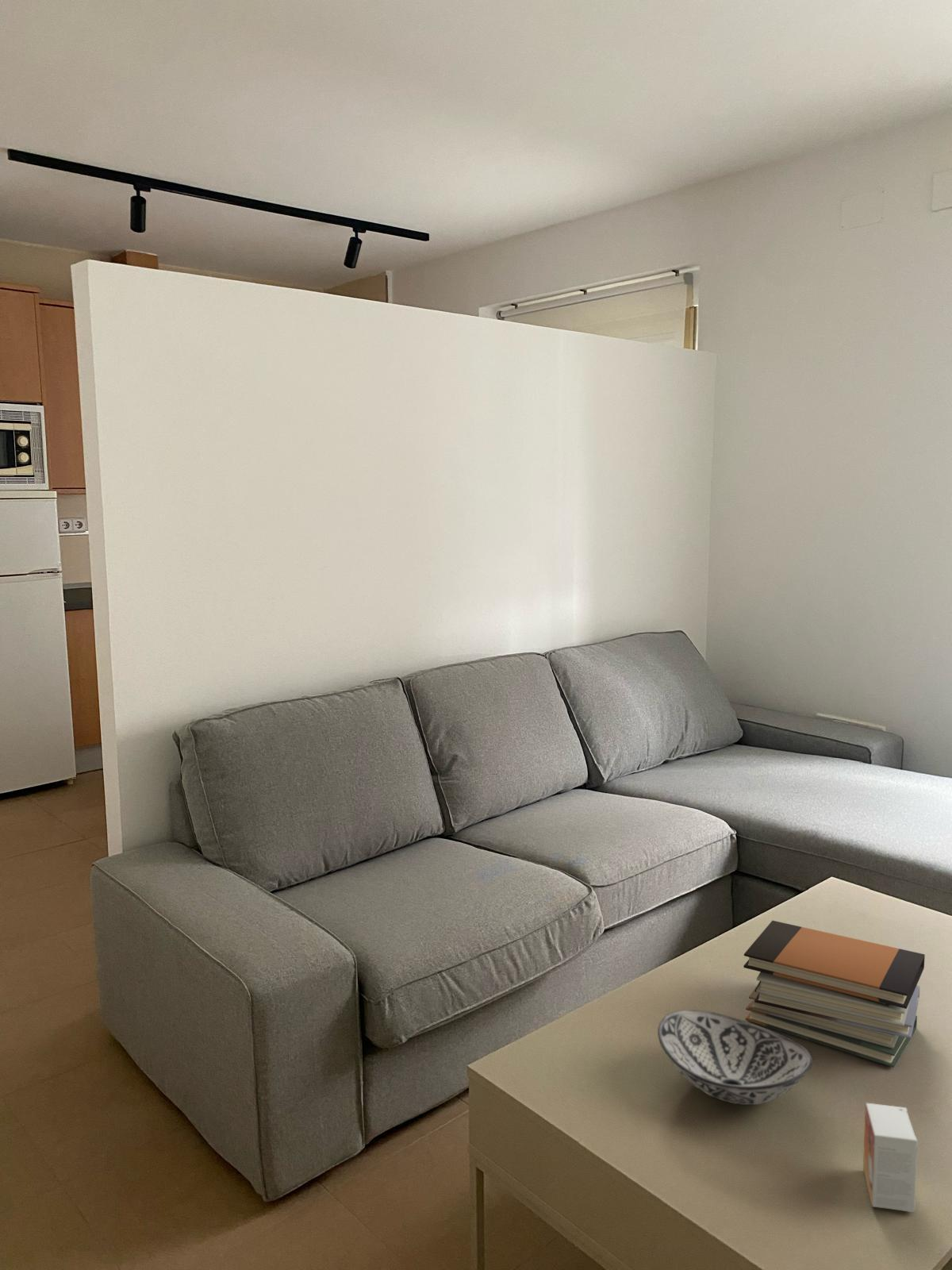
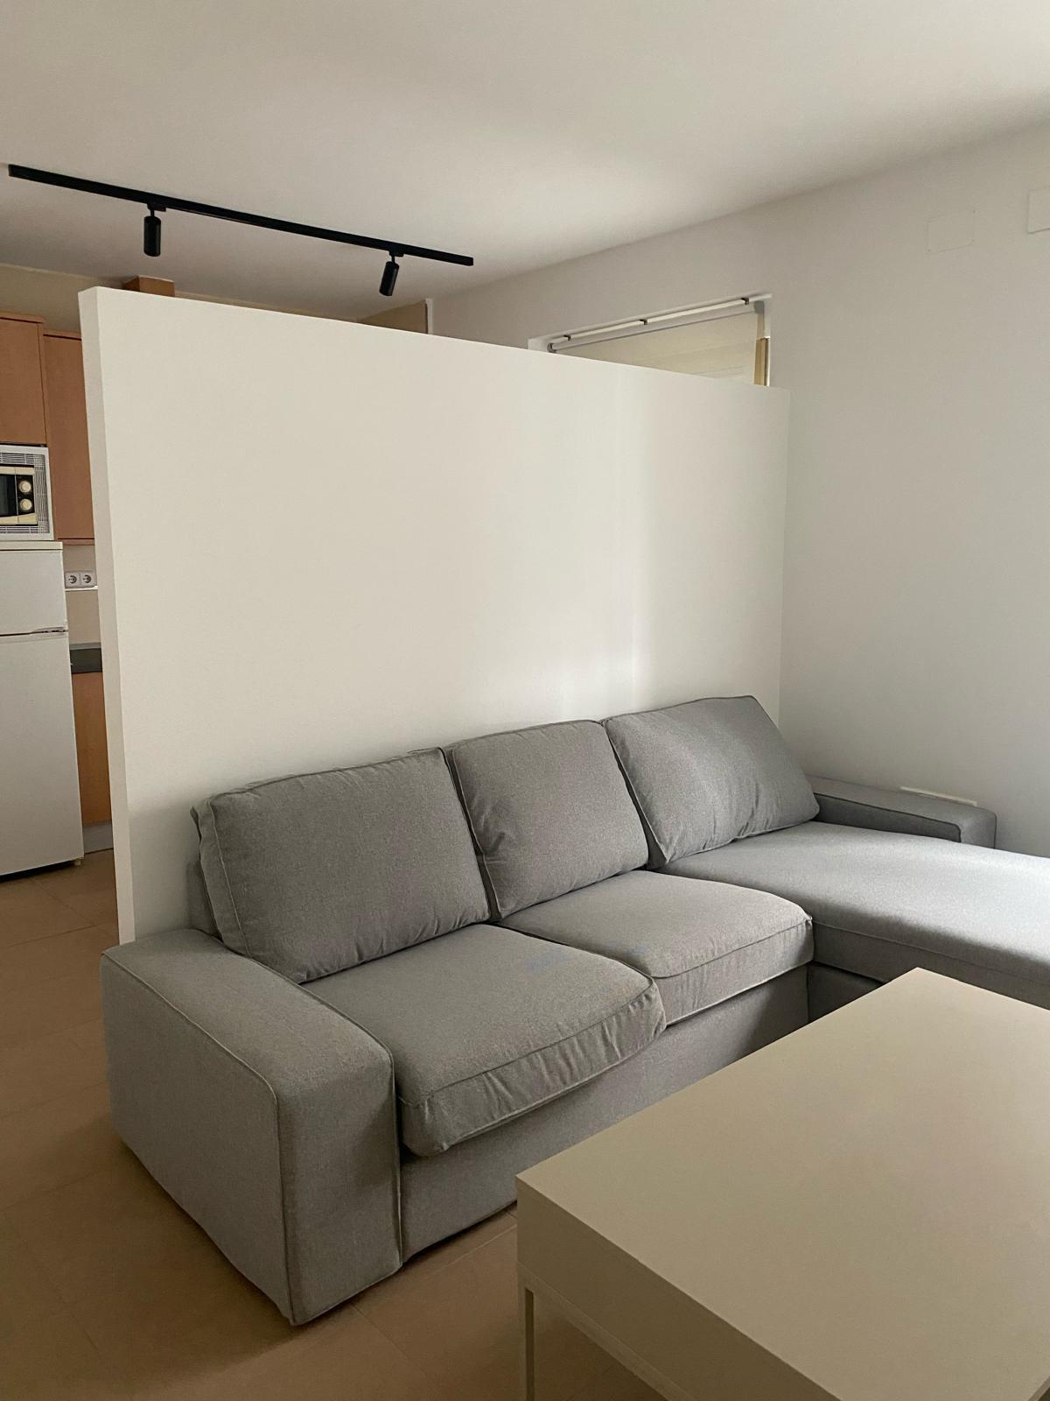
- book stack (834, 990)
- decorative bowl (732, 1064)
- small box (889, 1156)
